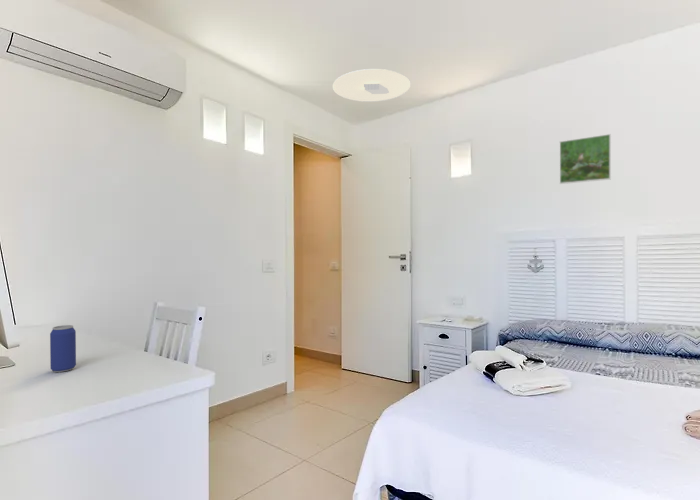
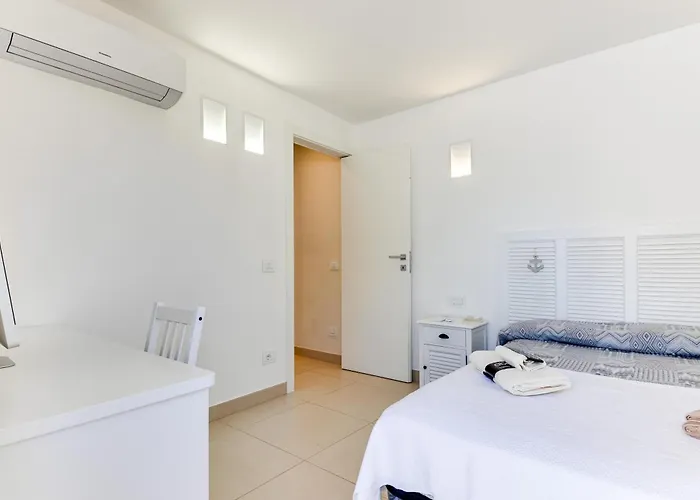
- ceiling light (371, 83)
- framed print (584, 159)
- beverage can (63, 348)
